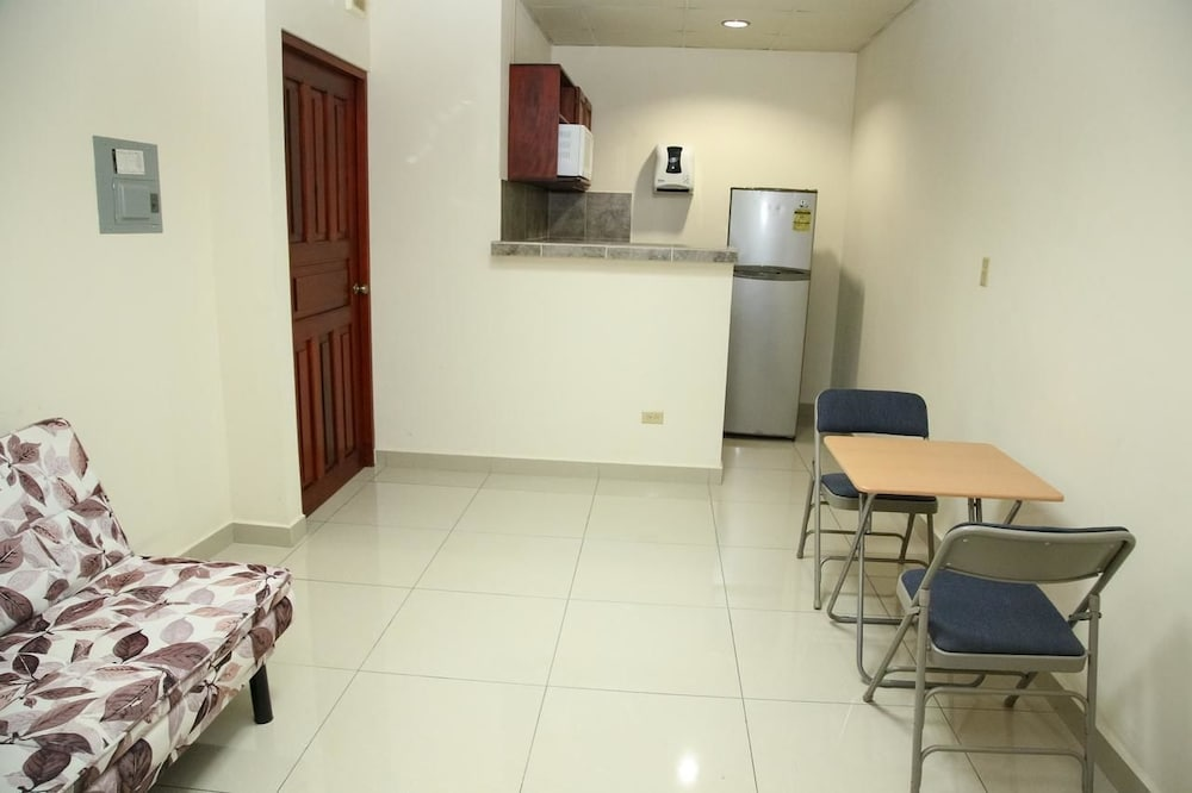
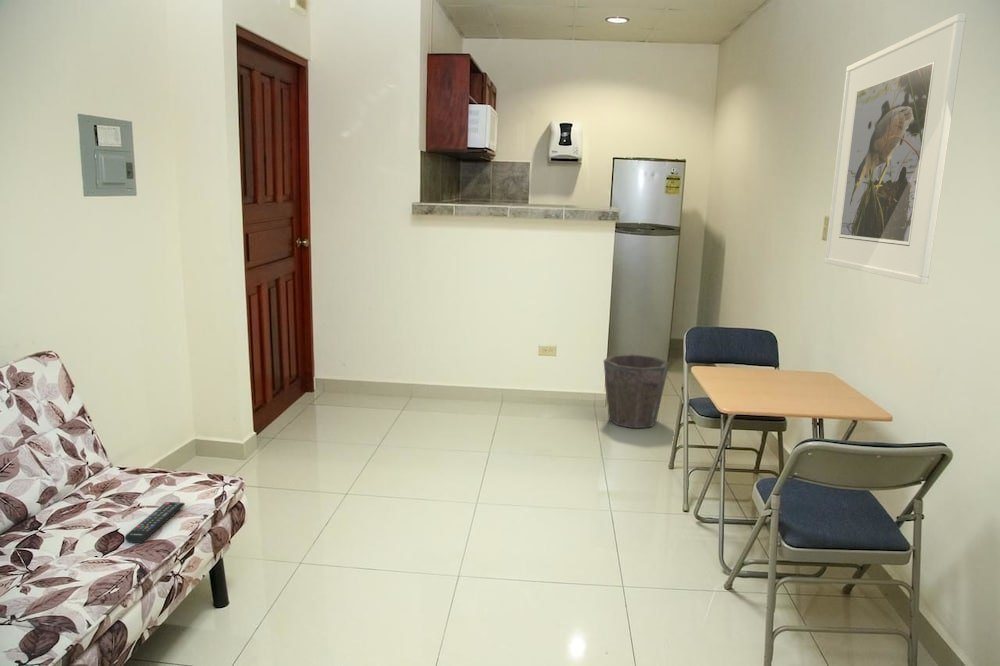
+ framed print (881, 161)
+ waste bin (634, 391)
+ remote control (156, 520)
